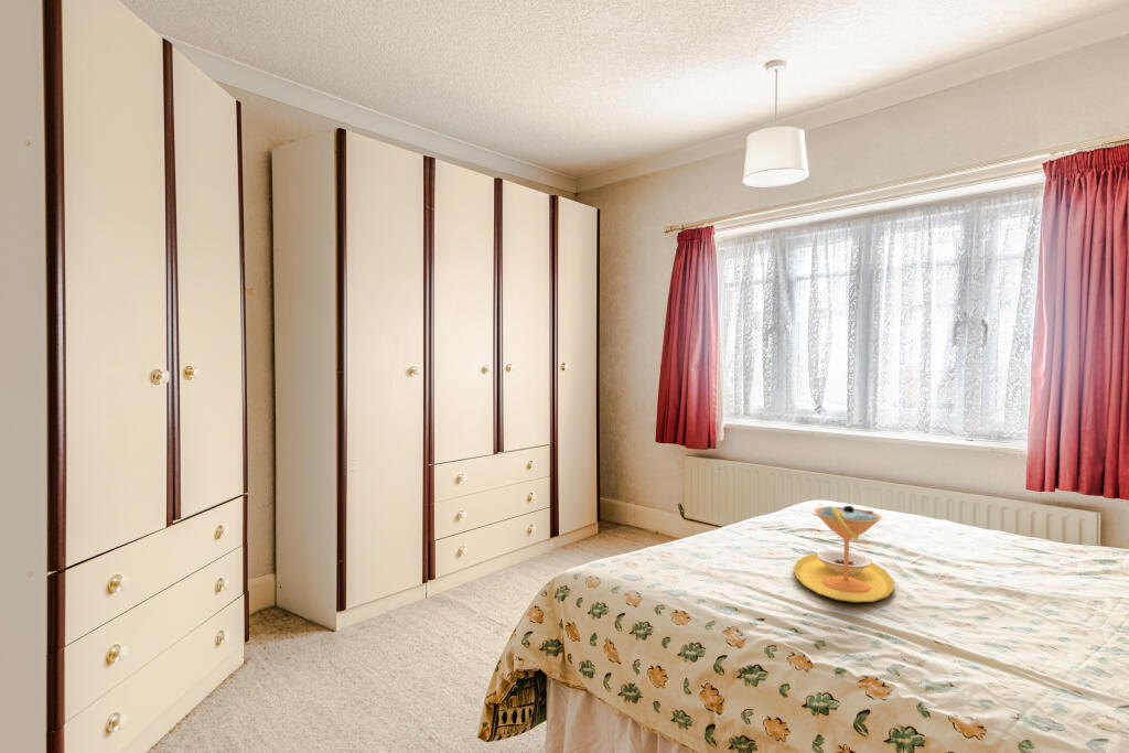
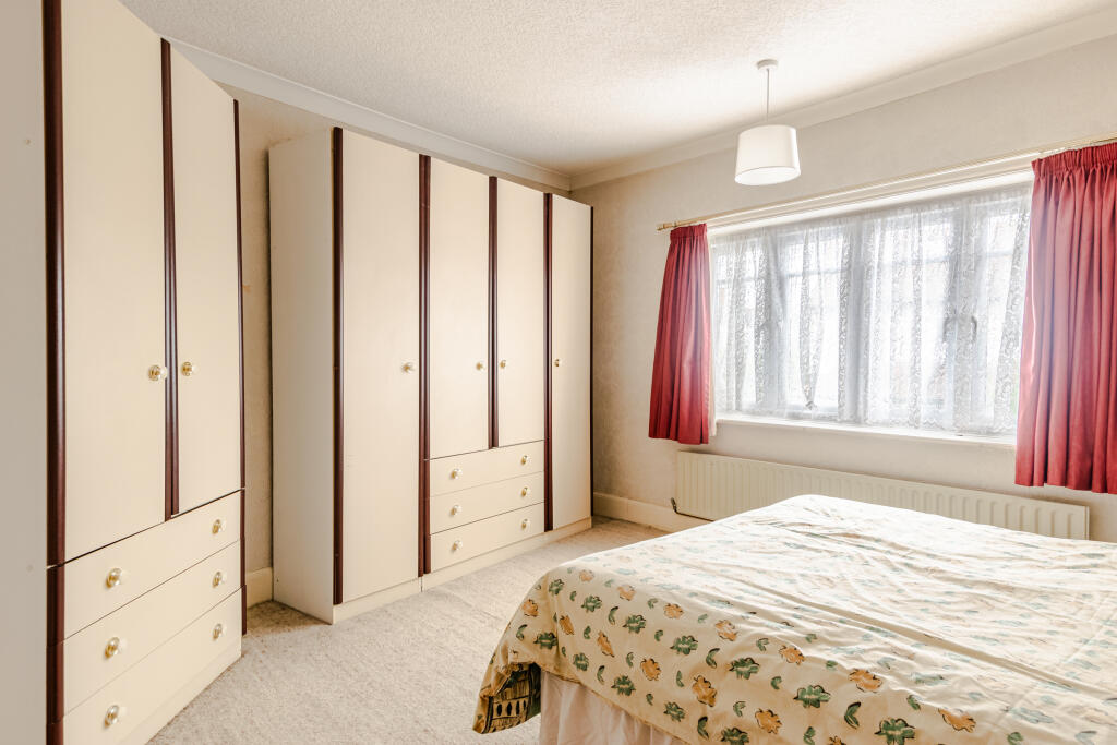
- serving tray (843, 539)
